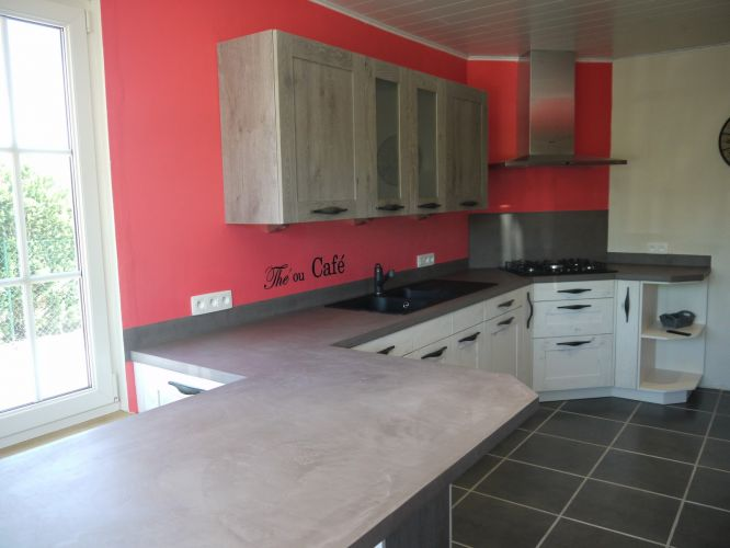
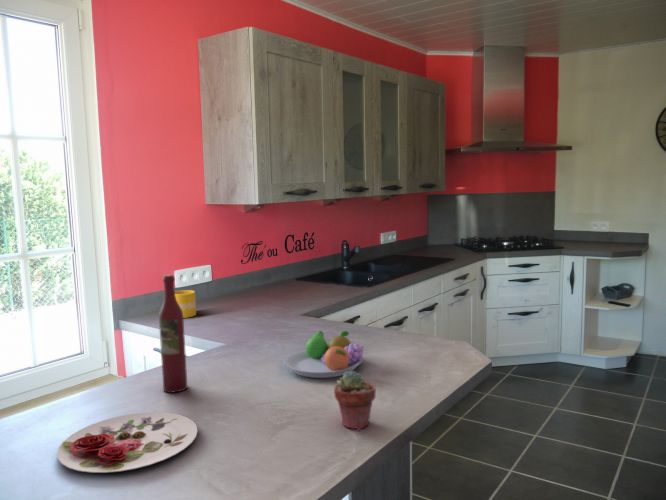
+ wine bottle (172, 332)
+ potted succulent (354, 397)
+ fruit bowl (324, 350)
+ mug (185, 302)
+ plate (130, 438)
